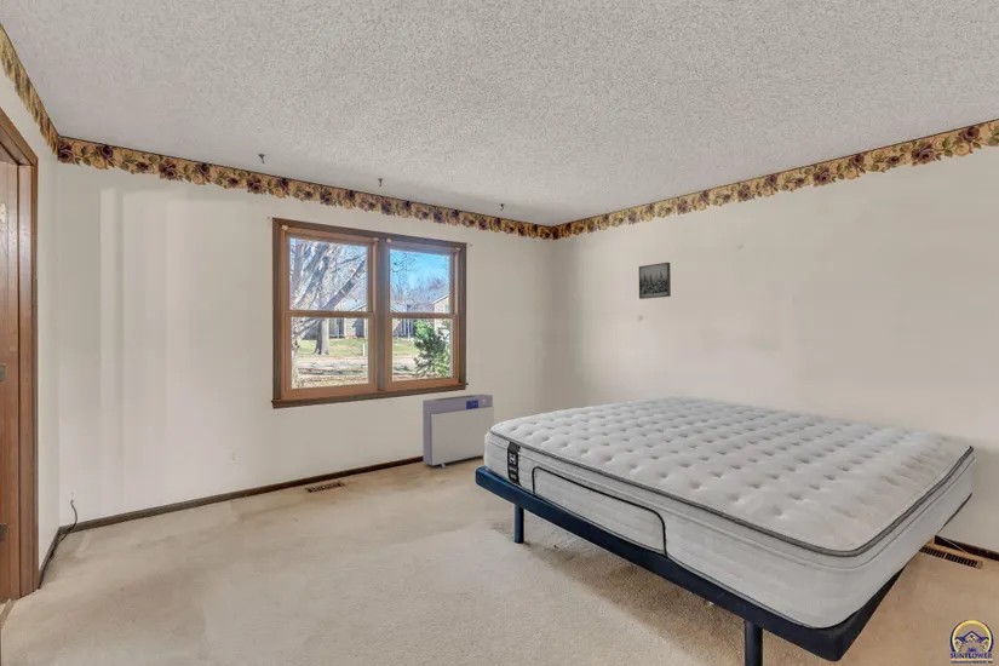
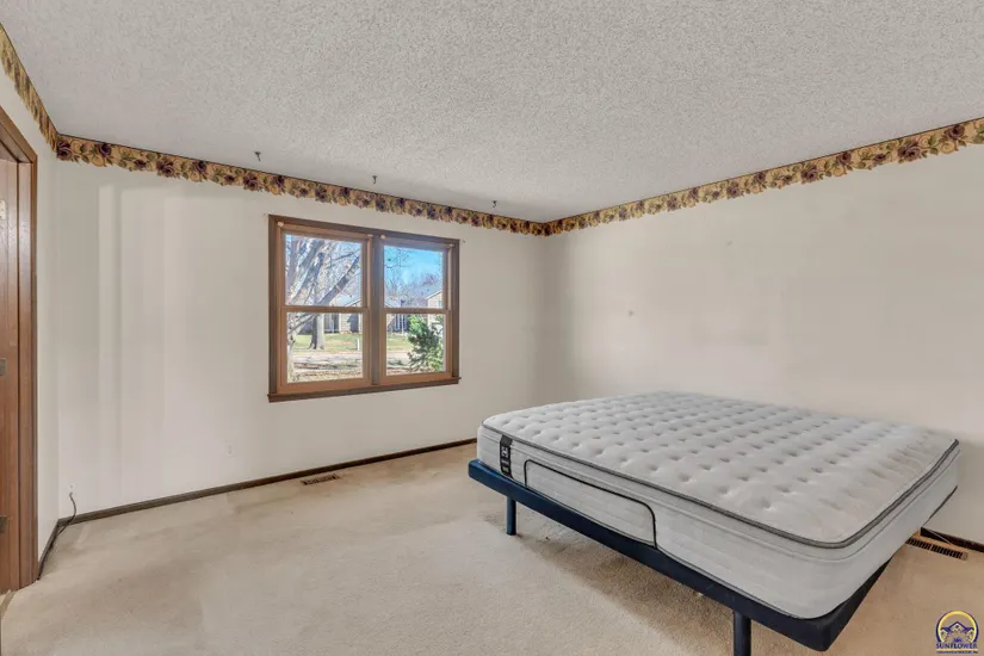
- wall art (654, 281)
- air purifier (458, 429)
